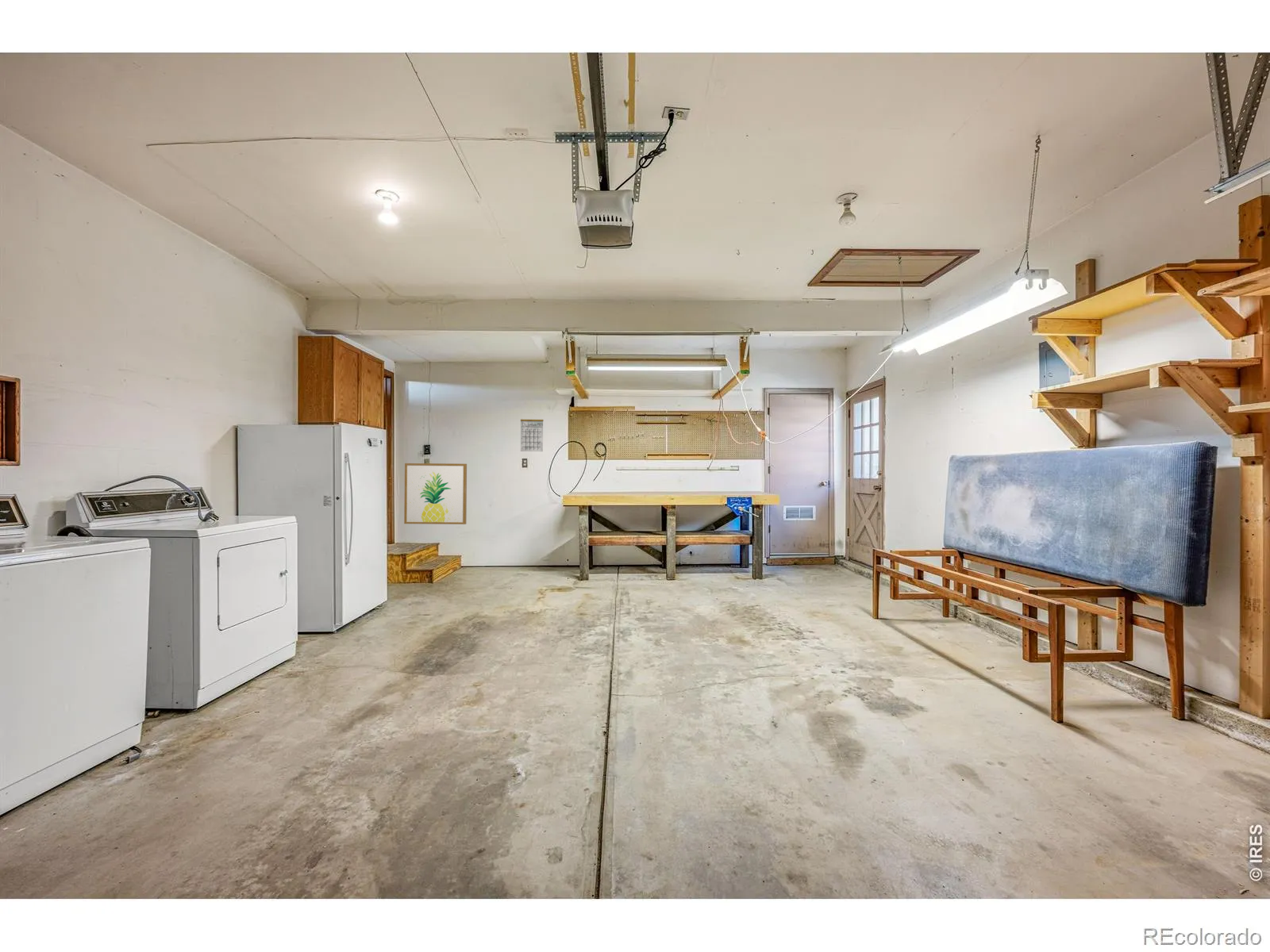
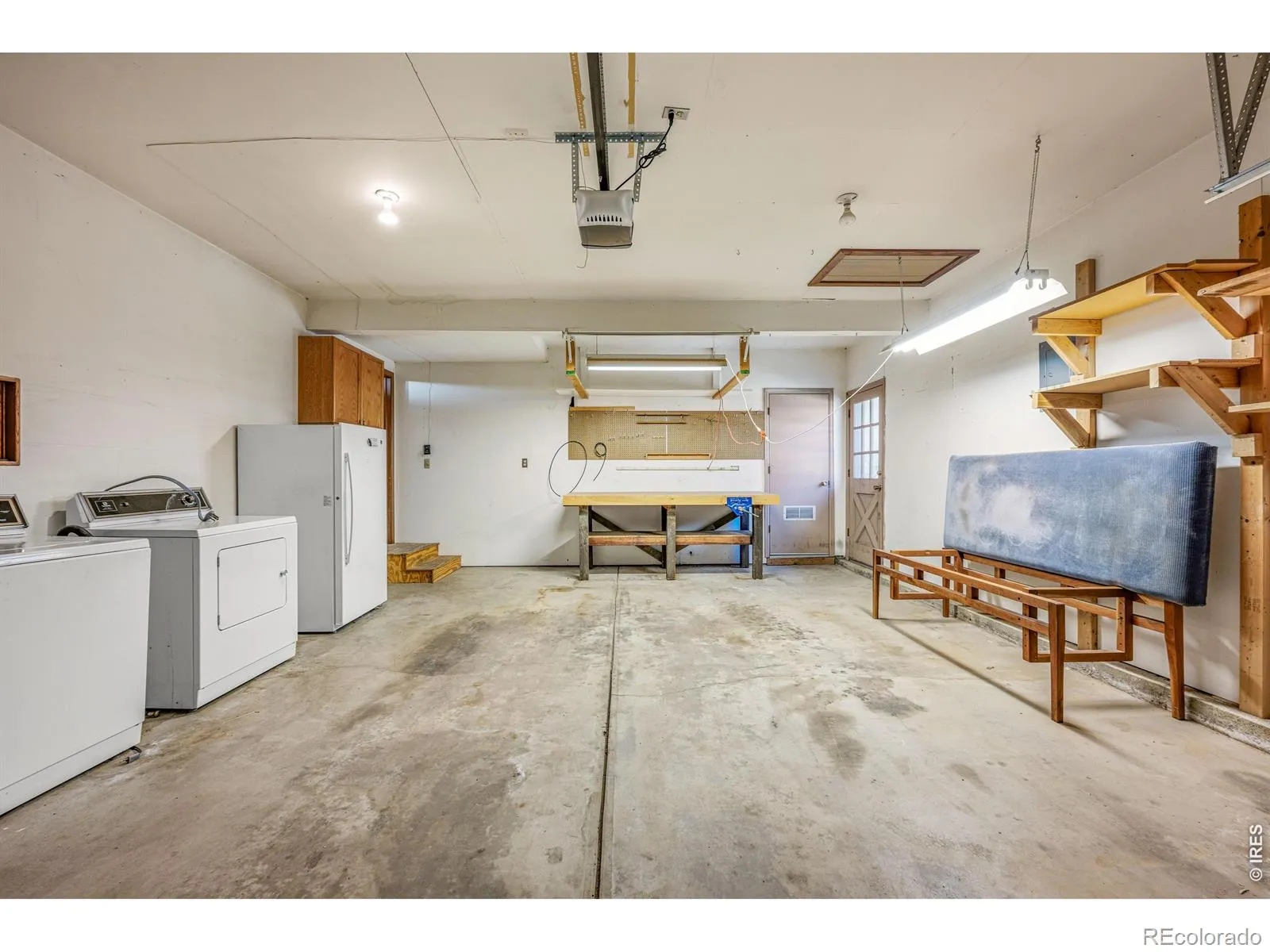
- calendar (532, 432)
- wall art (435, 493)
